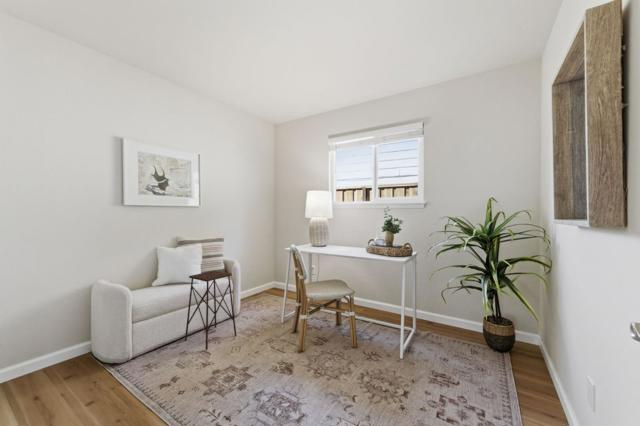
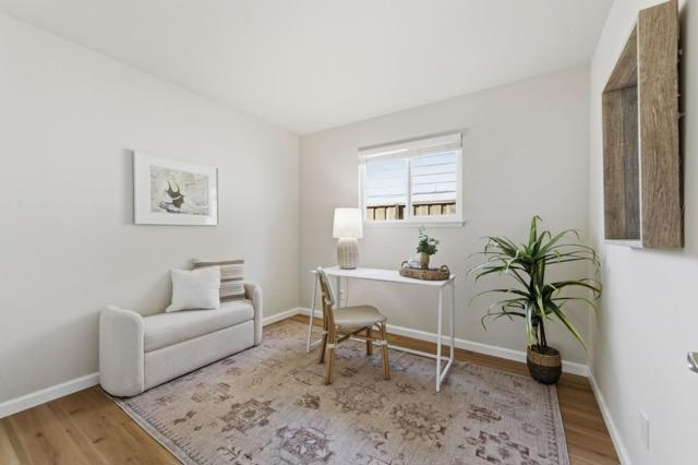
- side table (209, 306)
